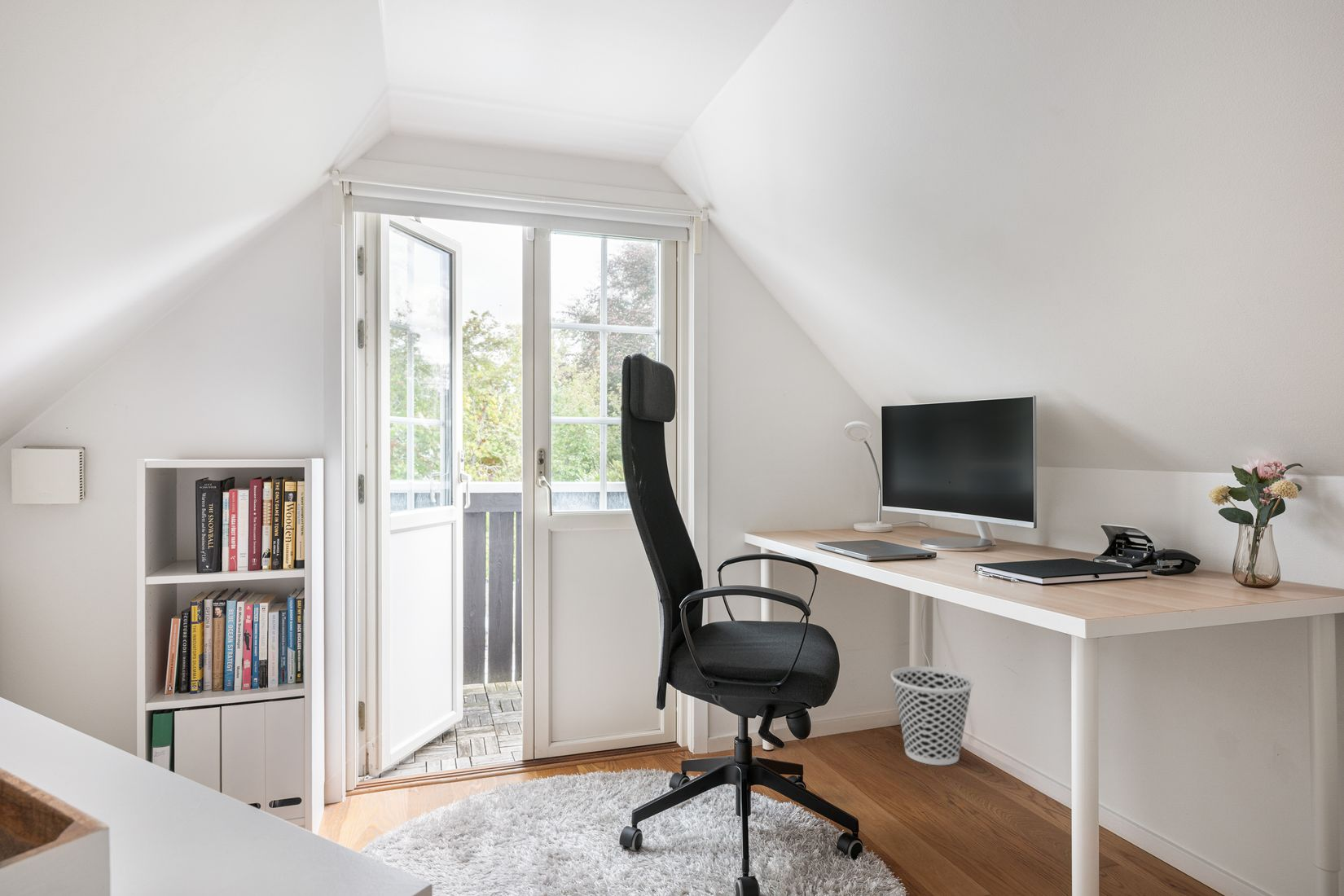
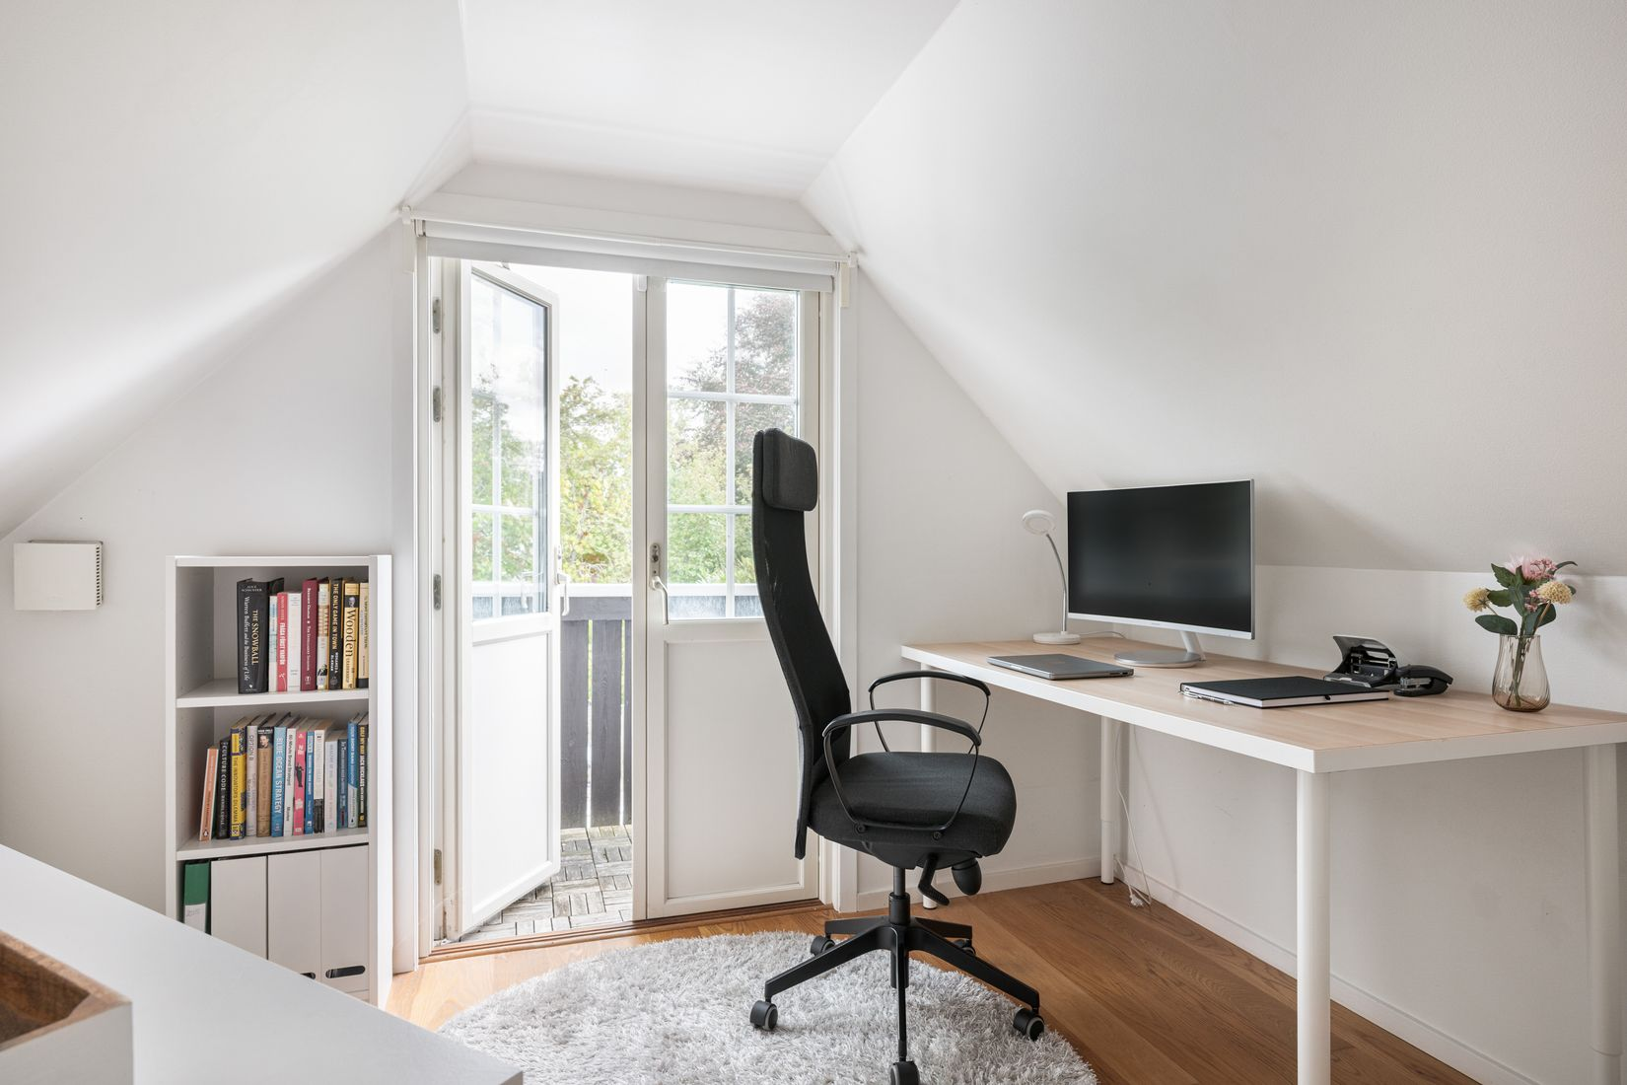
- wastebasket (931, 715)
